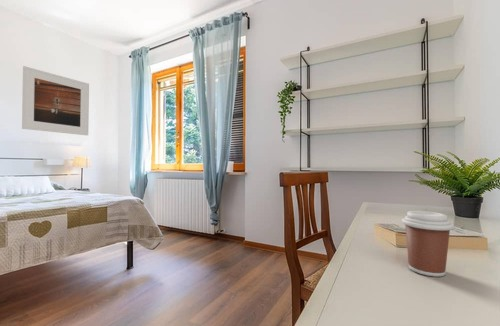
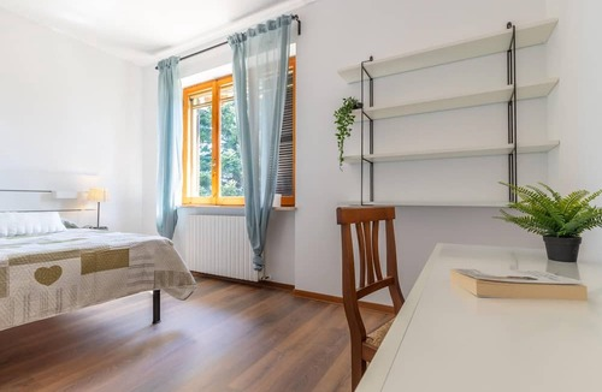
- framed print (58, 104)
- coffee cup (426, 241)
